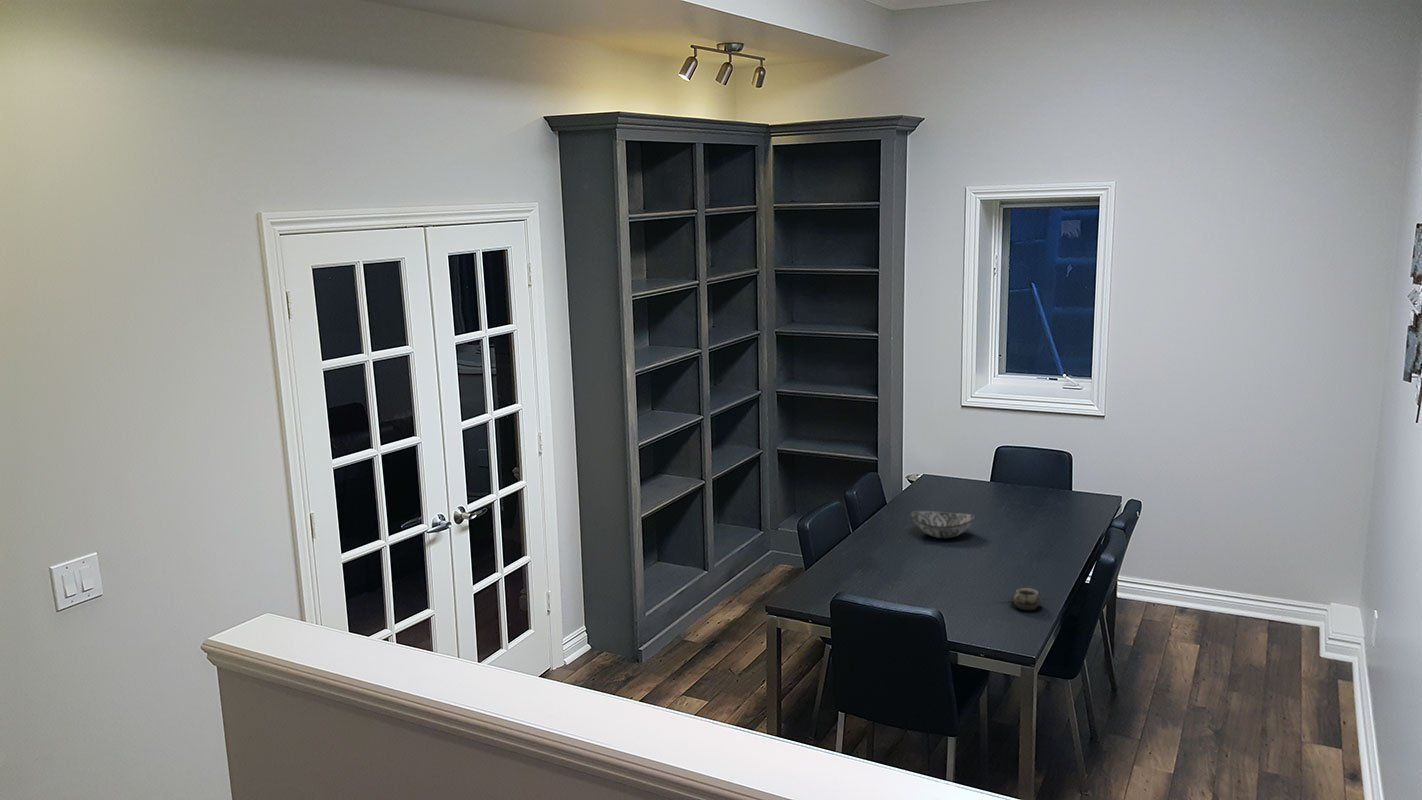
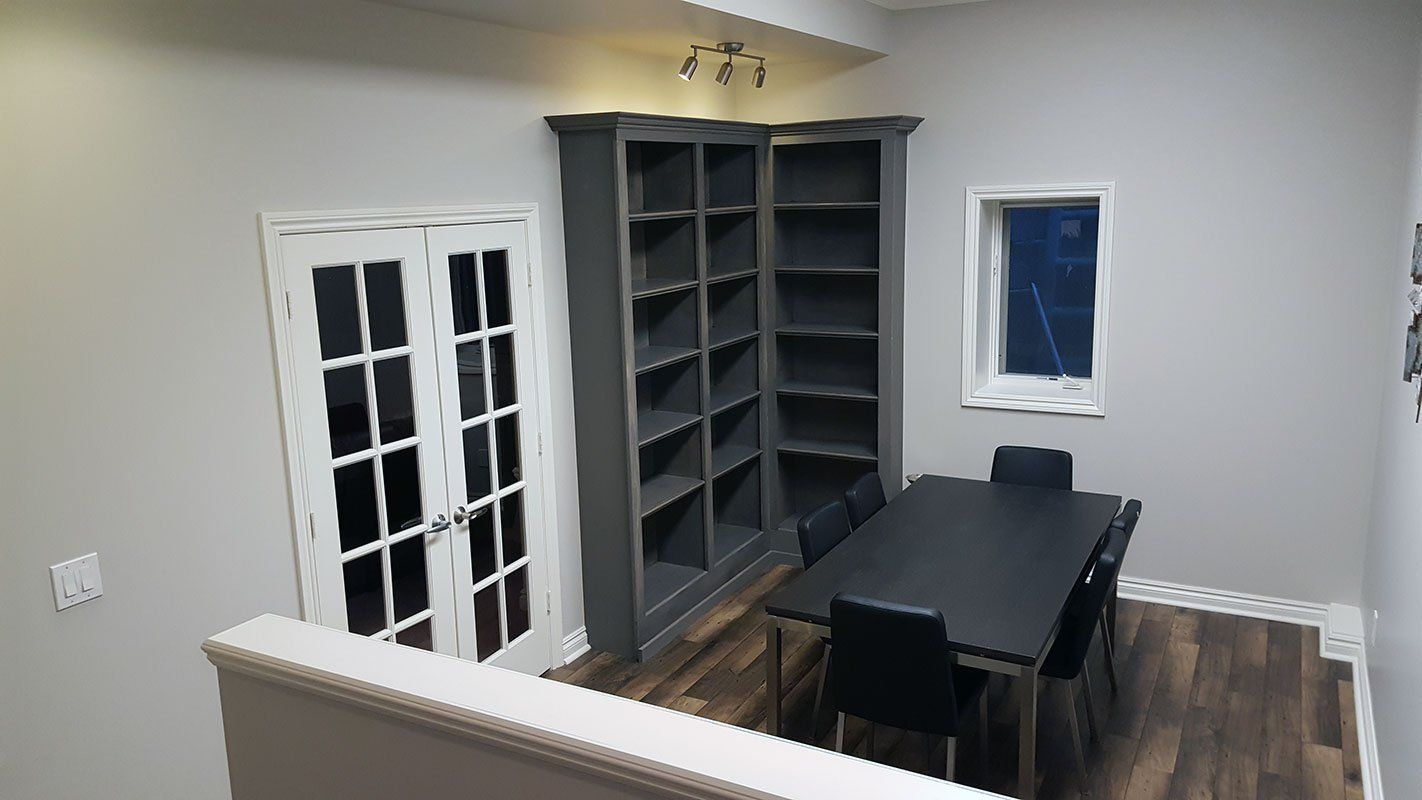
- cup (1026, 599)
- decorative bowl (942, 525)
